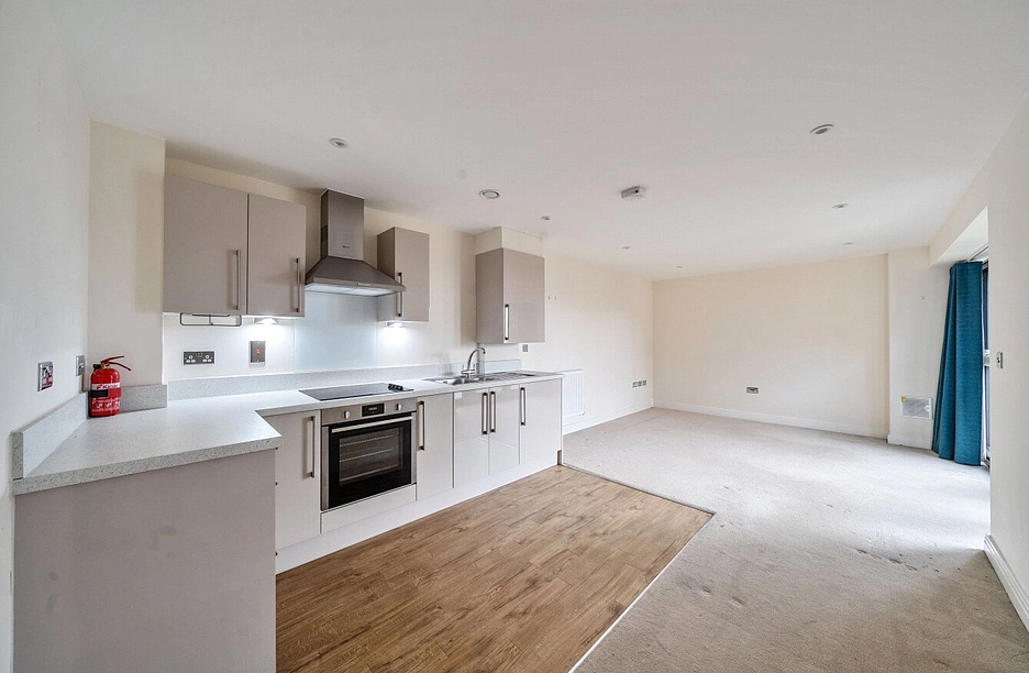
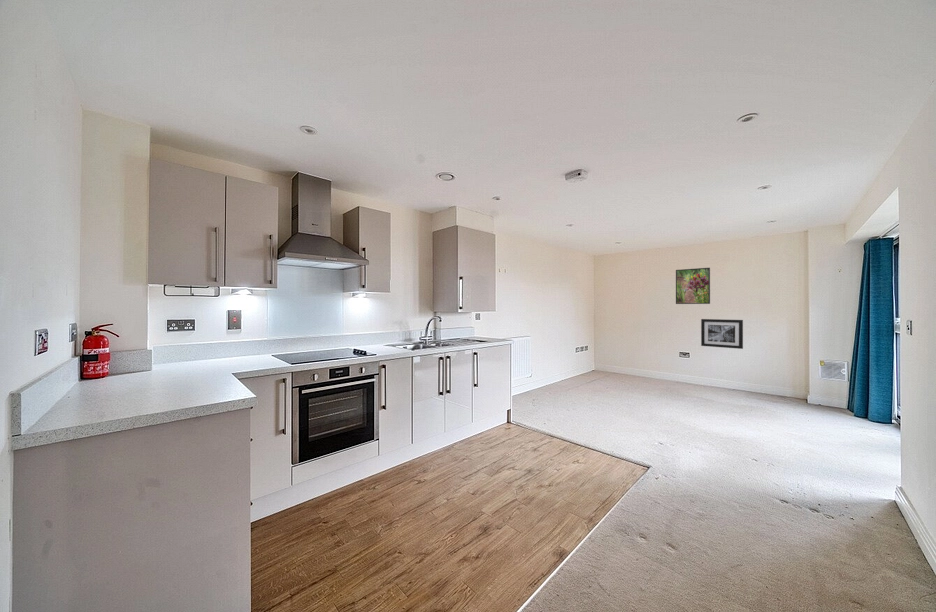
+ wall art (721, 333)
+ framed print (692, 286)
